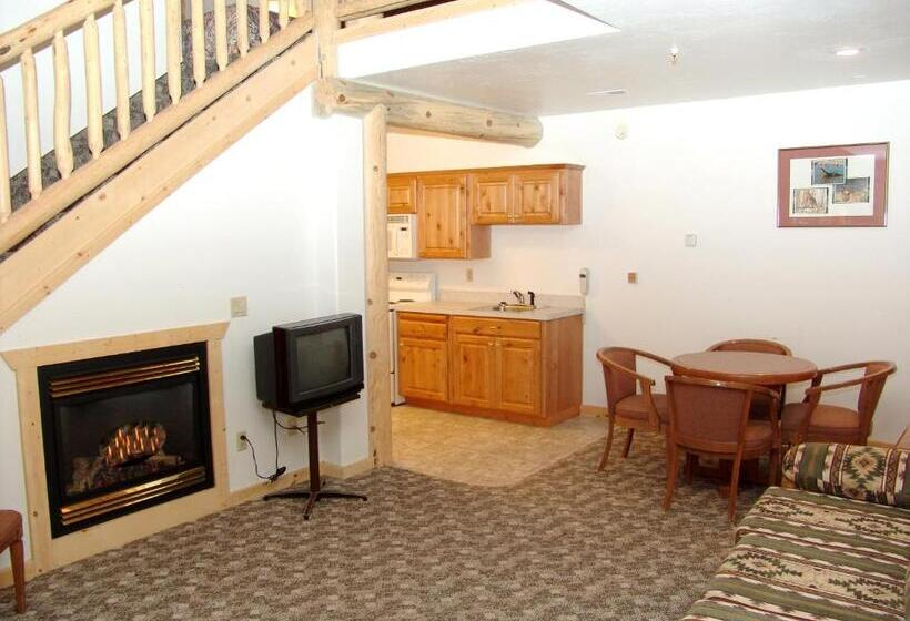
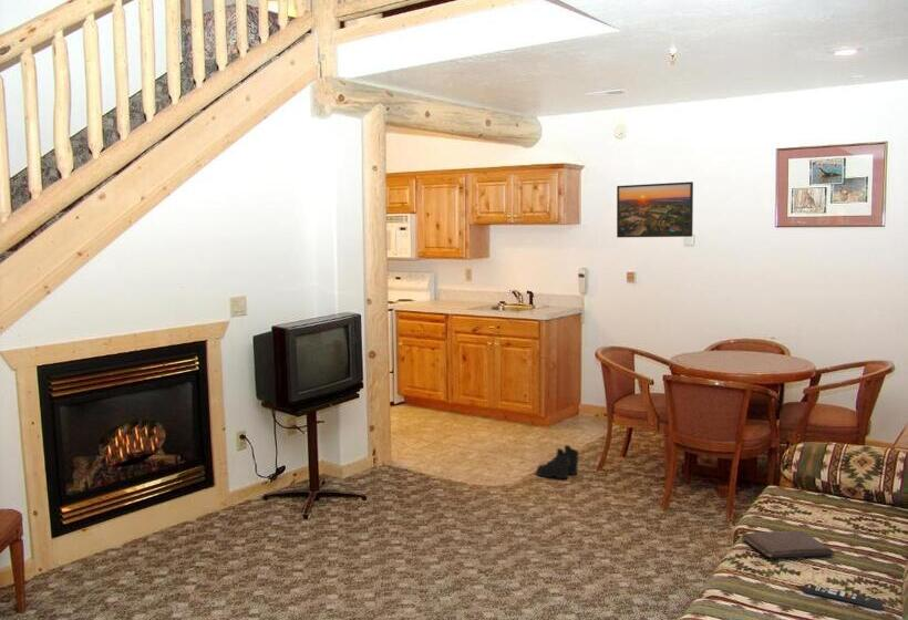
+ remote control (842, 596)
+ book (786, 544)
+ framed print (653, 210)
+ boots (557, 459)
